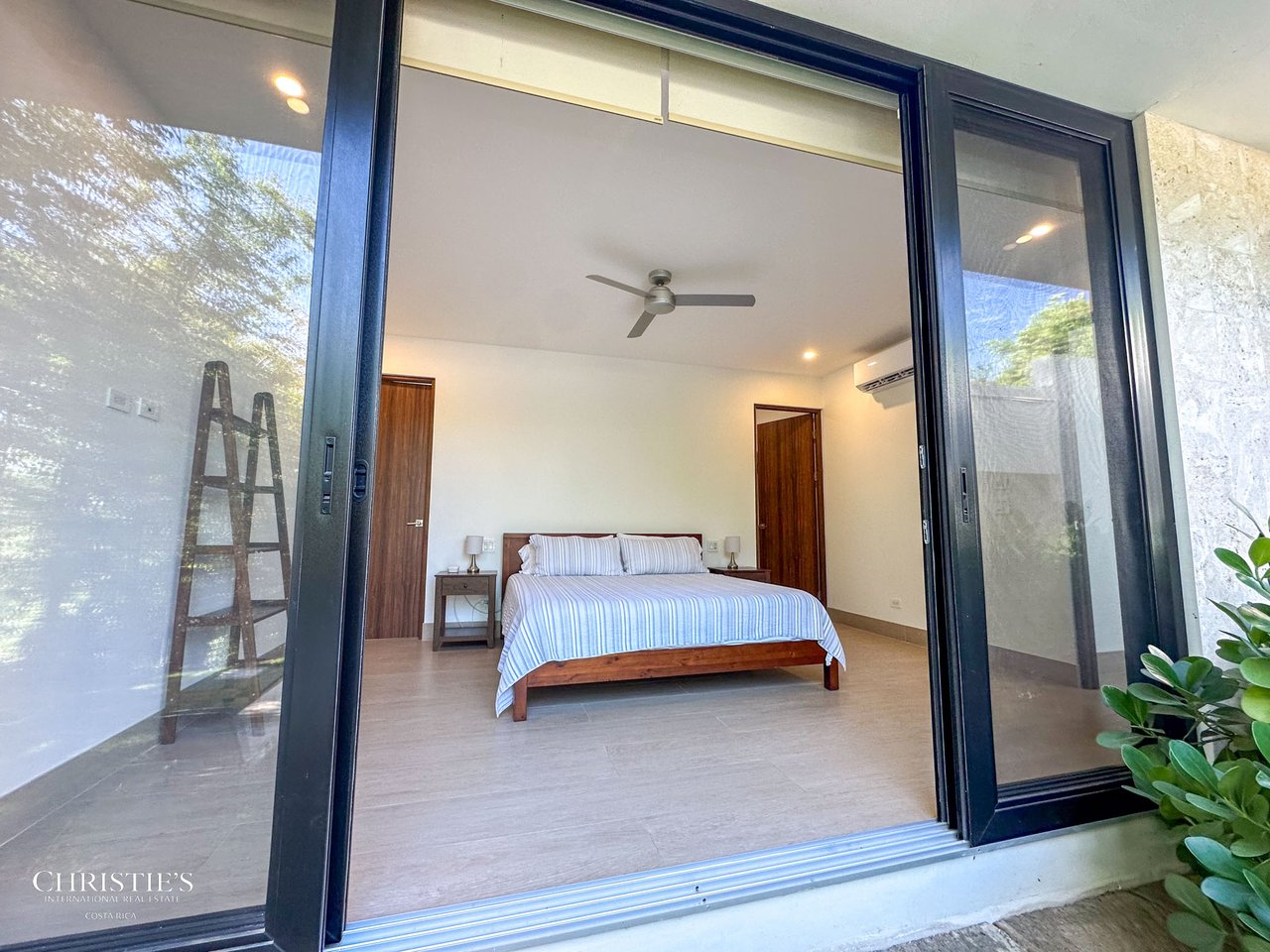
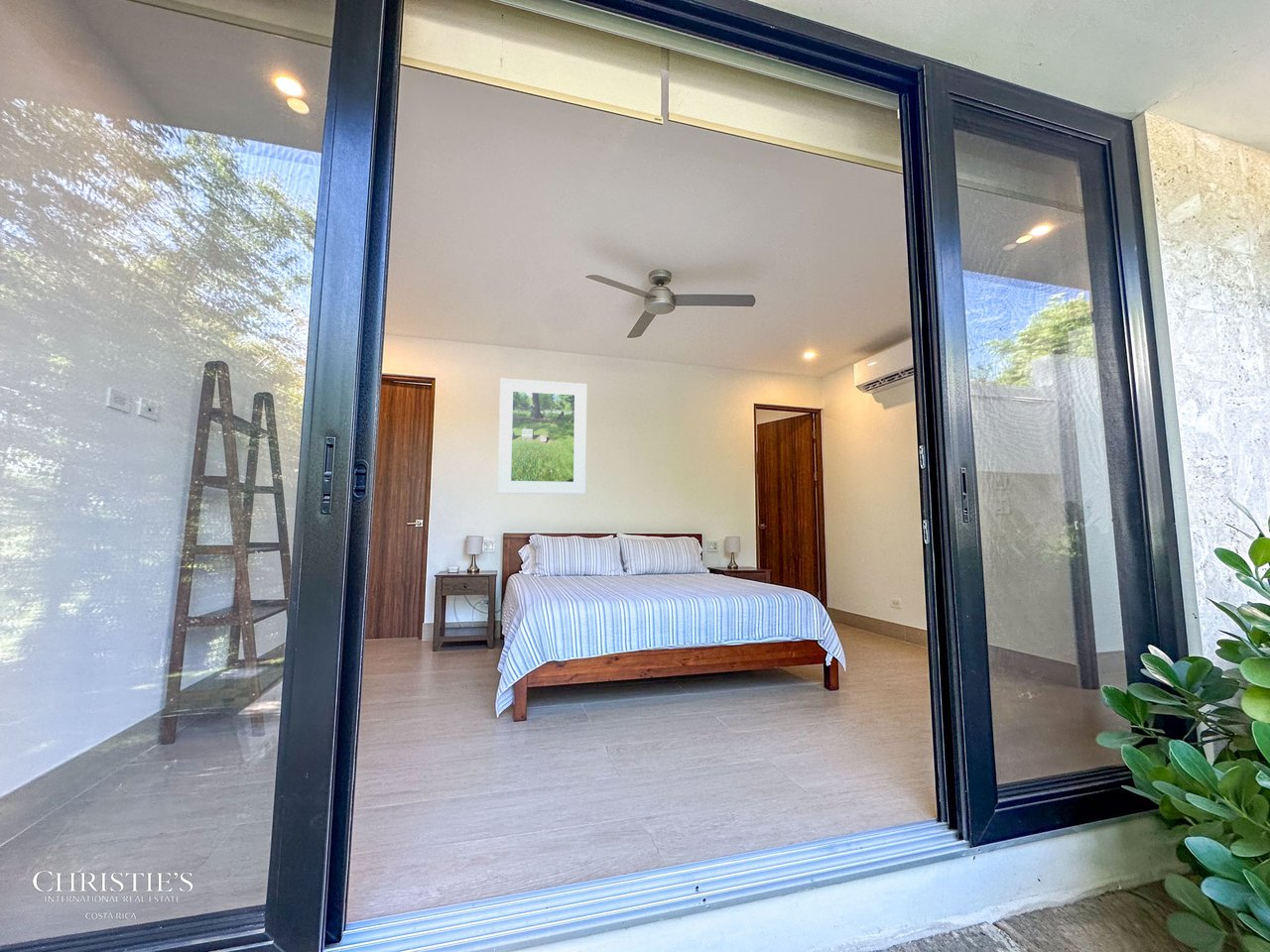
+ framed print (543, 436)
